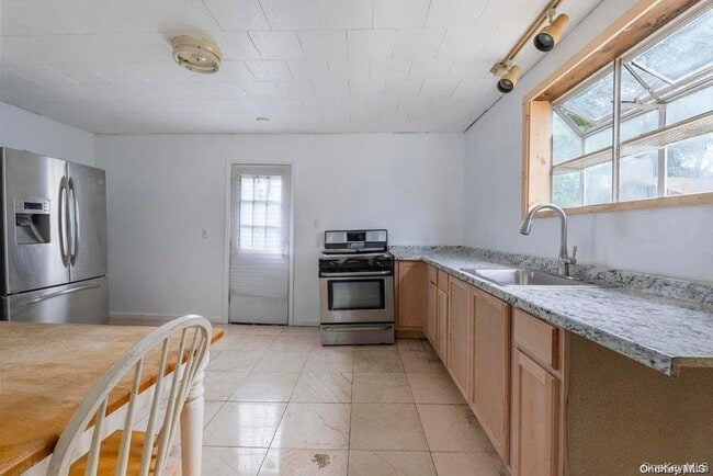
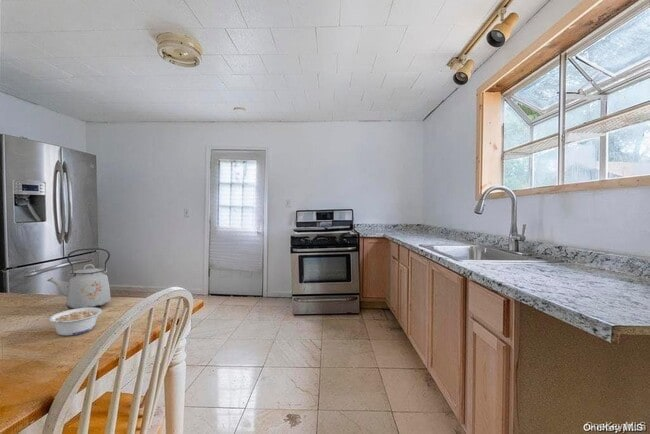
+ legume (76, 320)
+ kettle (80, 278)
